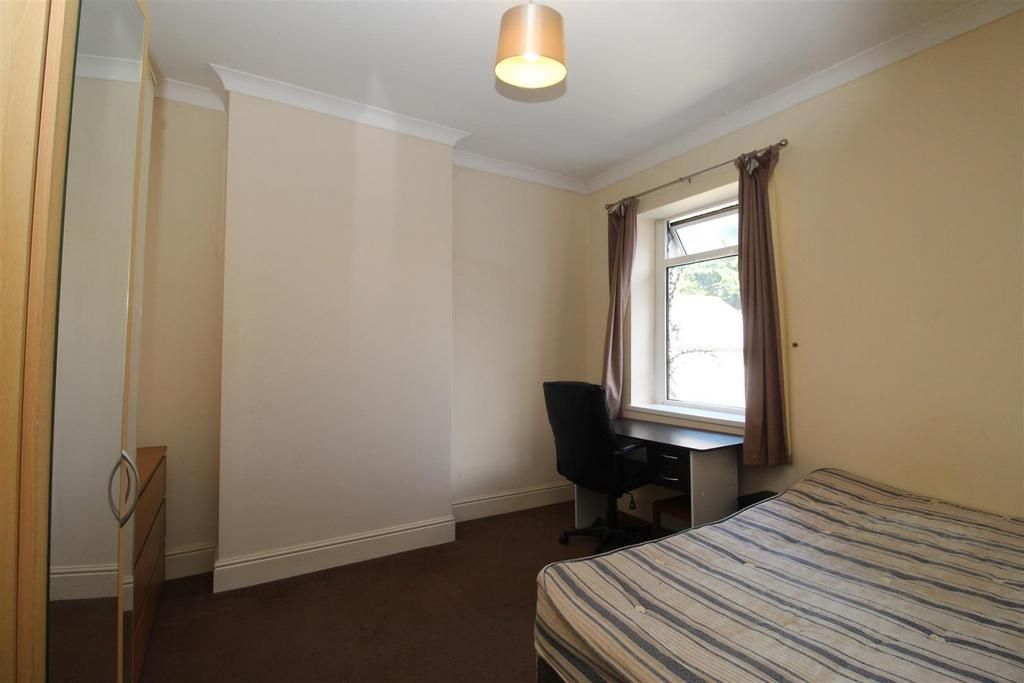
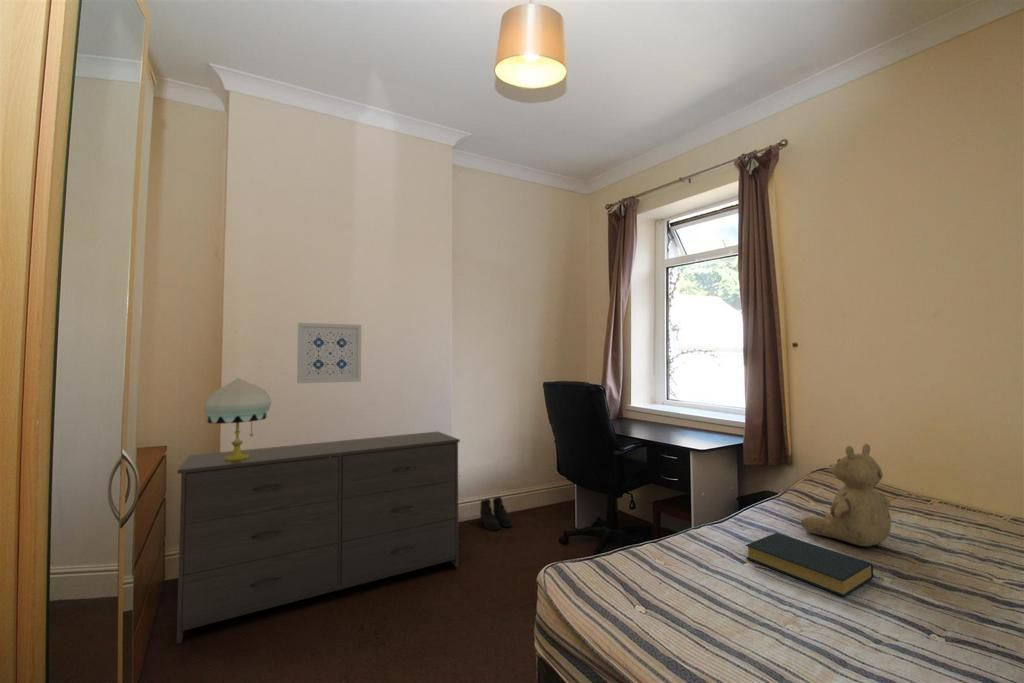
+ wall art (330, 353)
+ boots (495, 511)
+ dresser (334, 515)
+ table lamp (238, 417)
+ hardback book (806, 560)
+ teddy bear (844, 490)
